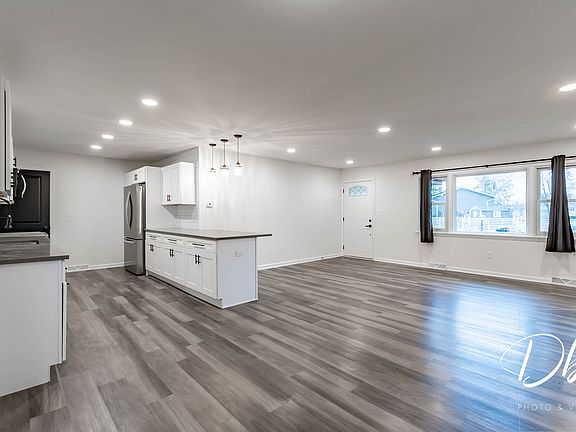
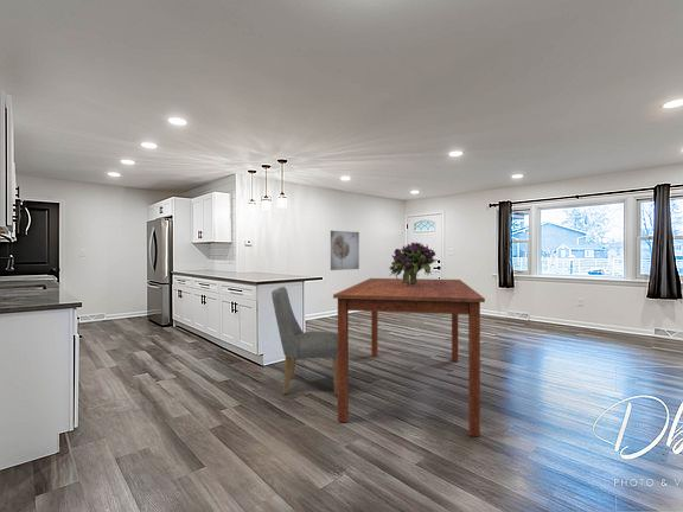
+ bouquet (413, 263)
+ wall art (345, 250)
+ chair (306, 337)
+ dining table (410, 312)
